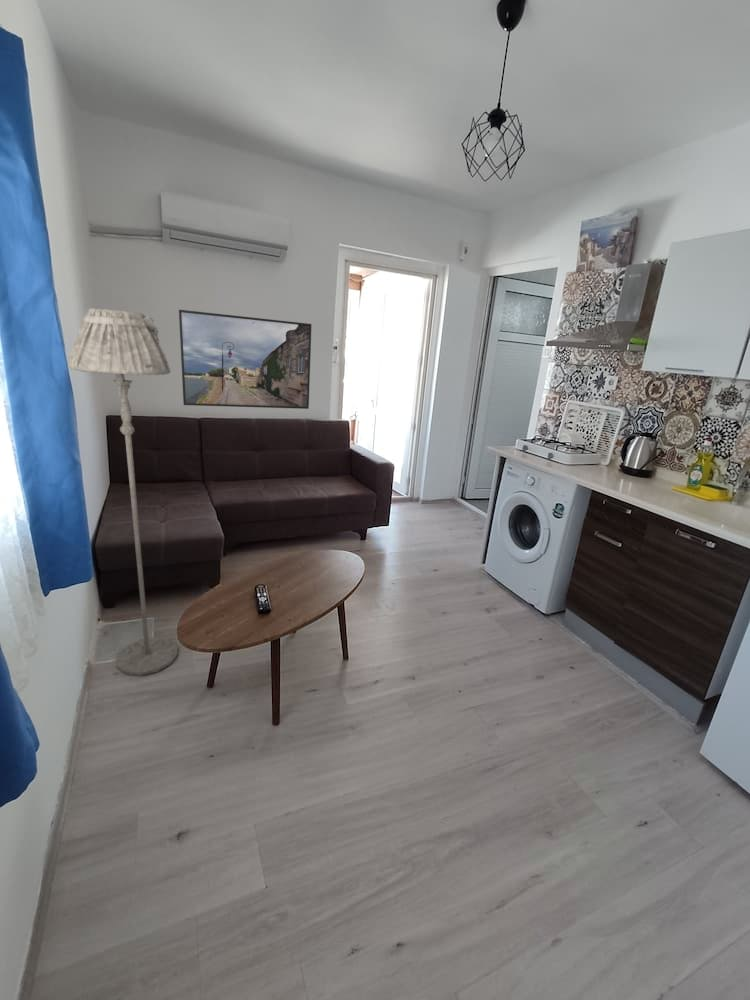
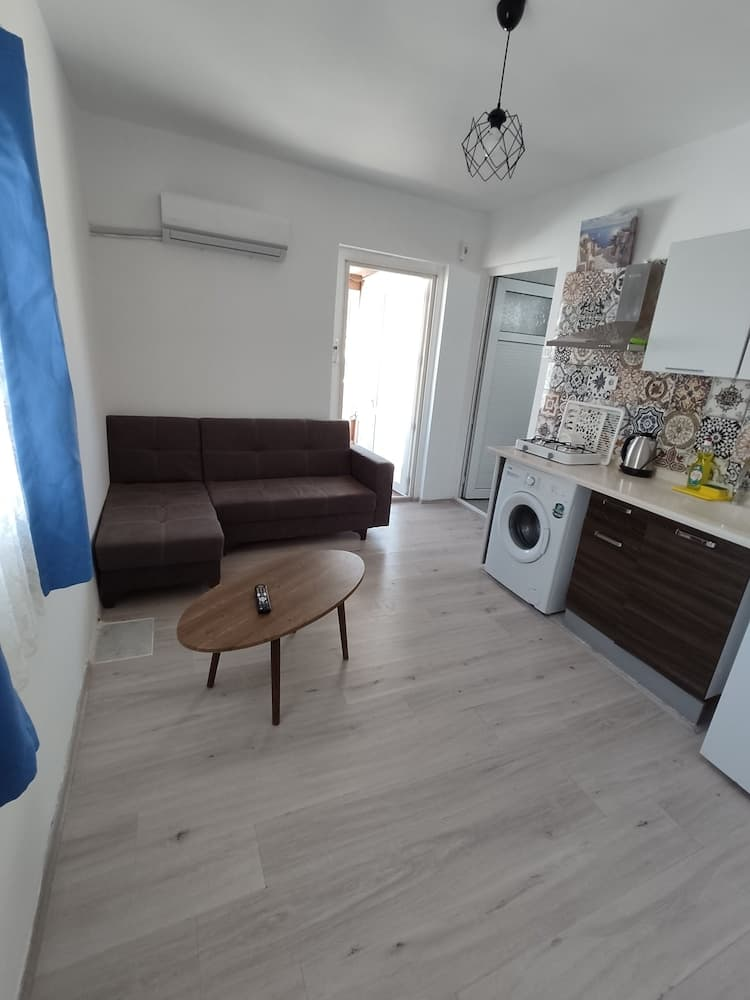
- floor lamp (134, 505)
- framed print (249, 363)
